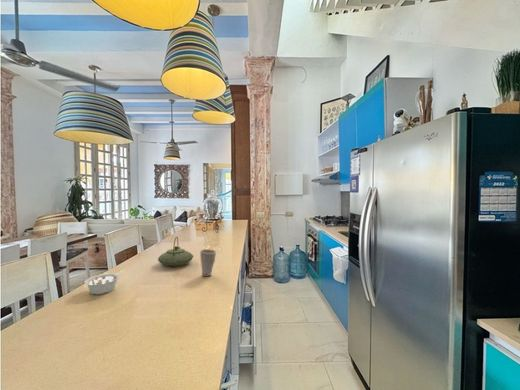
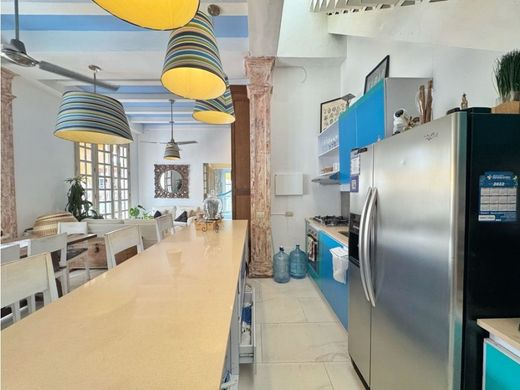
- teapot (176, 249)
- cup (208, 262)
- legume (103, 282)
